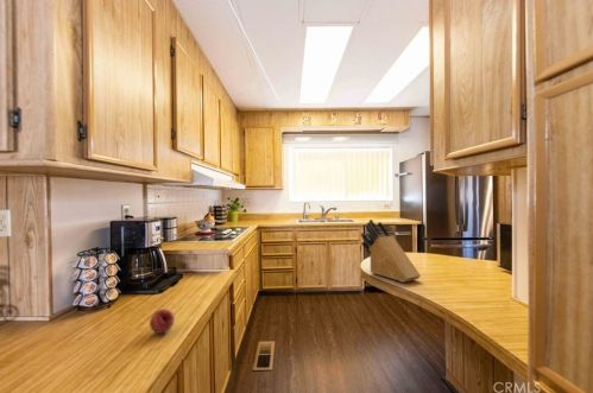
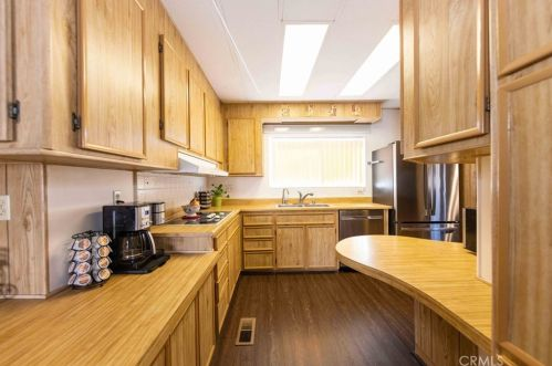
- fruit (162, 321)
- knife block (387, 247)
